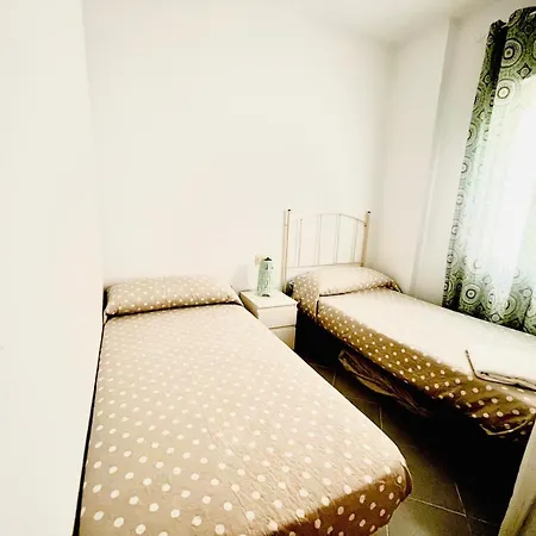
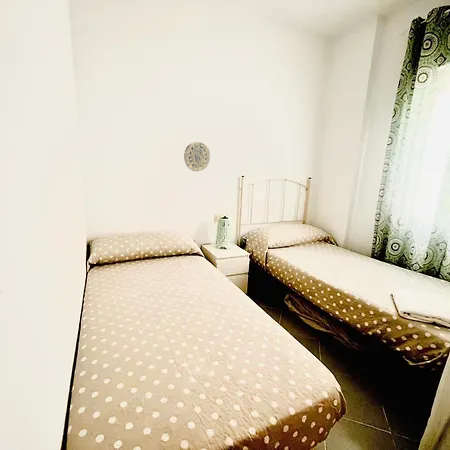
+ decorative plate (197, 156)
